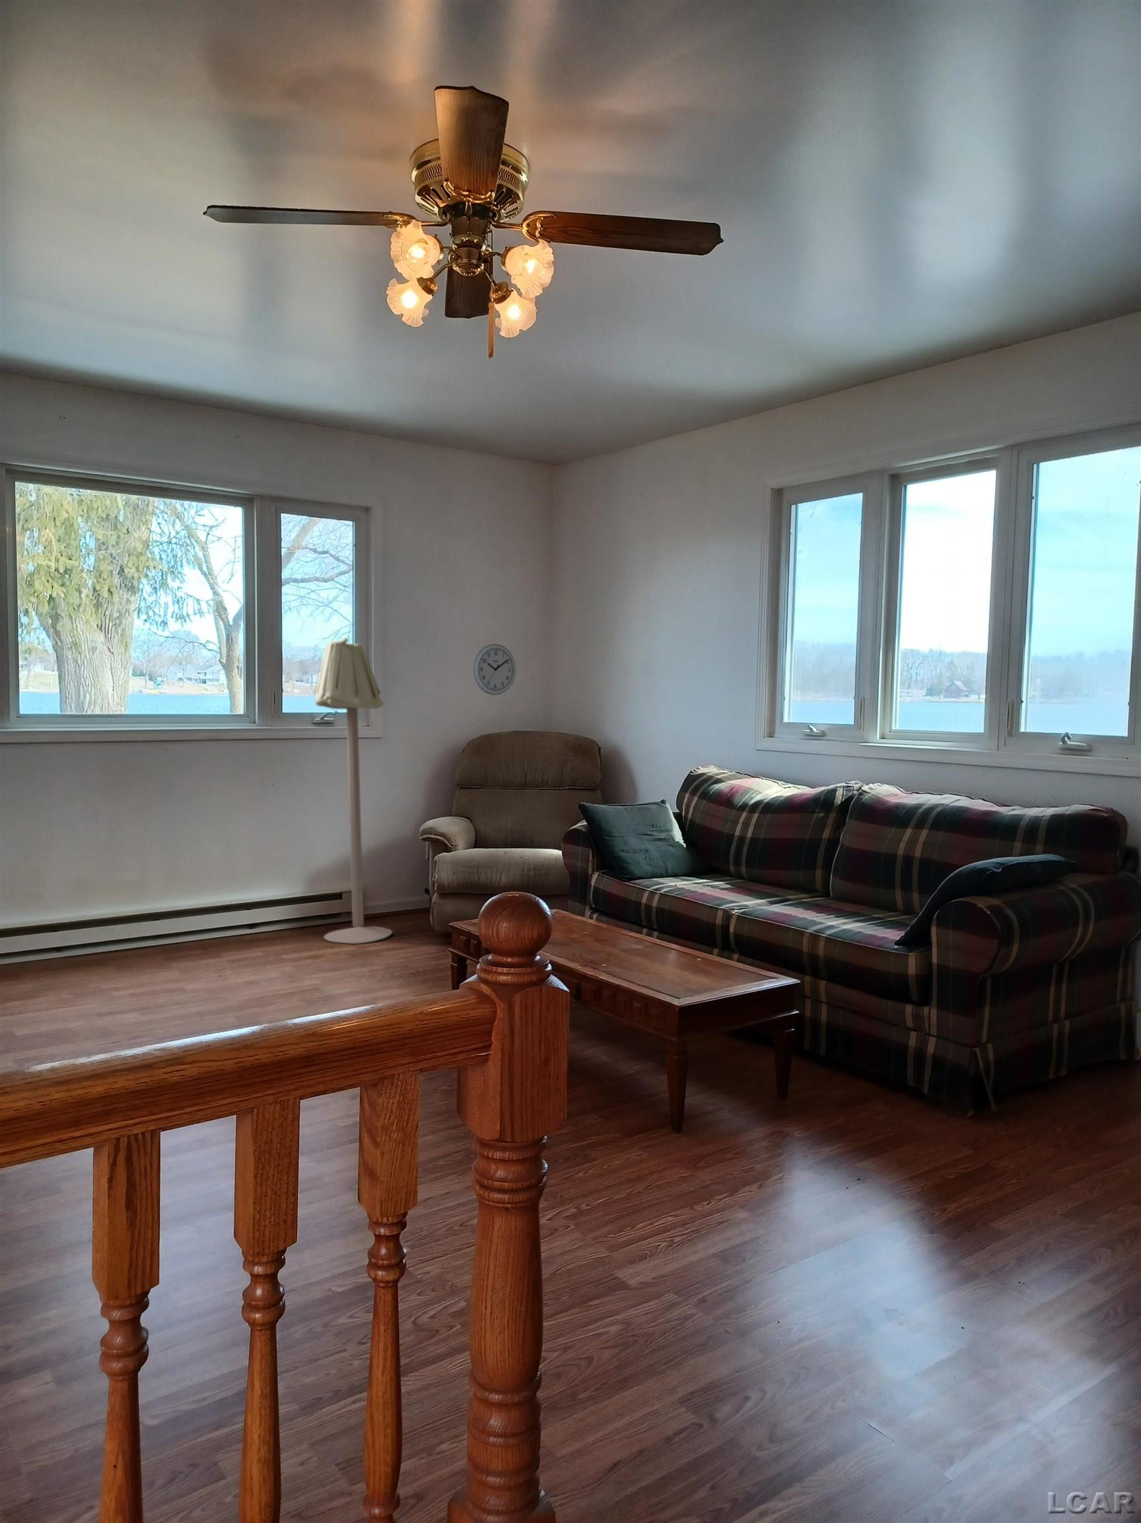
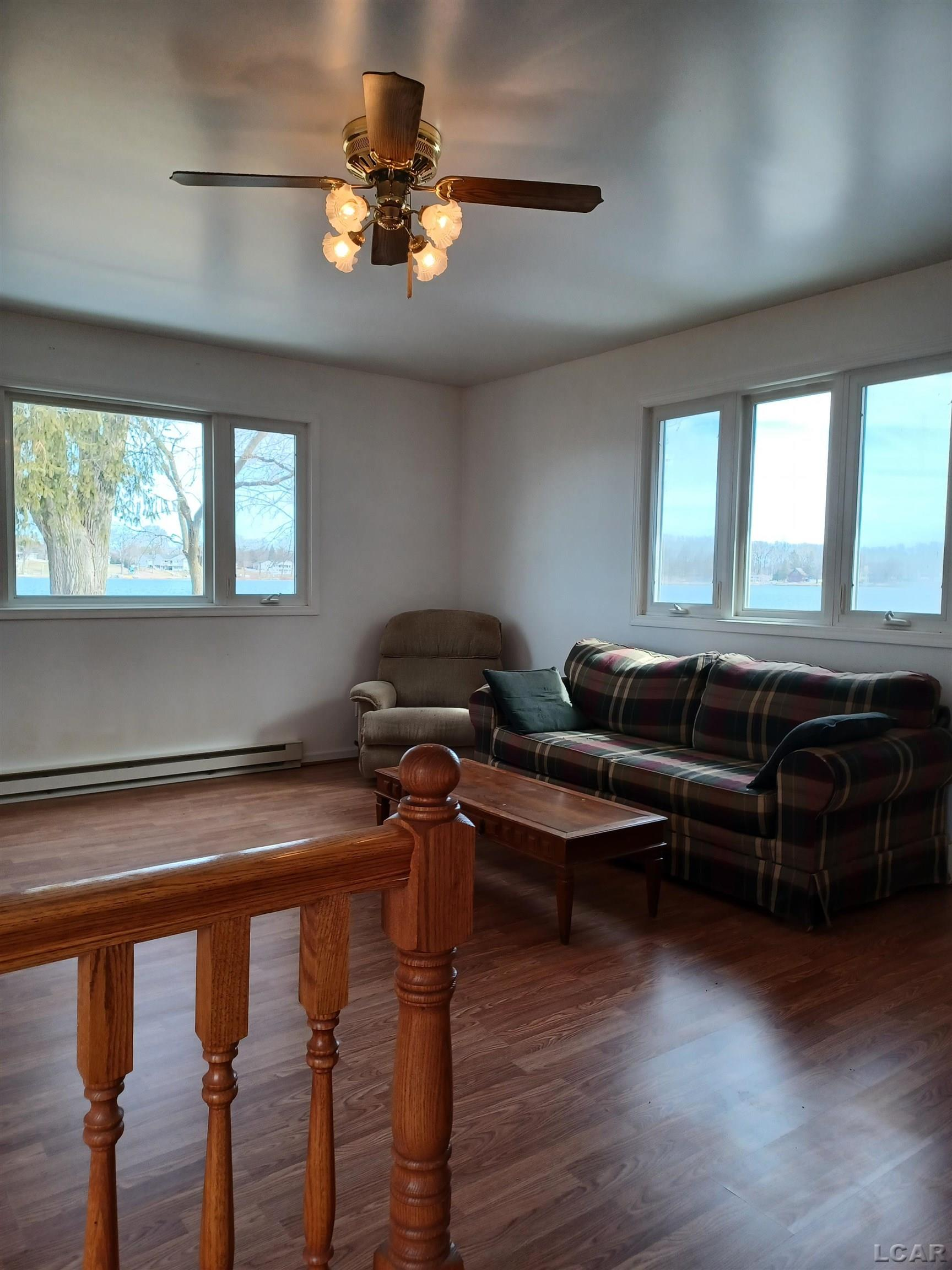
- wall clock (495, 669)
- floor lamp (350, 787)
